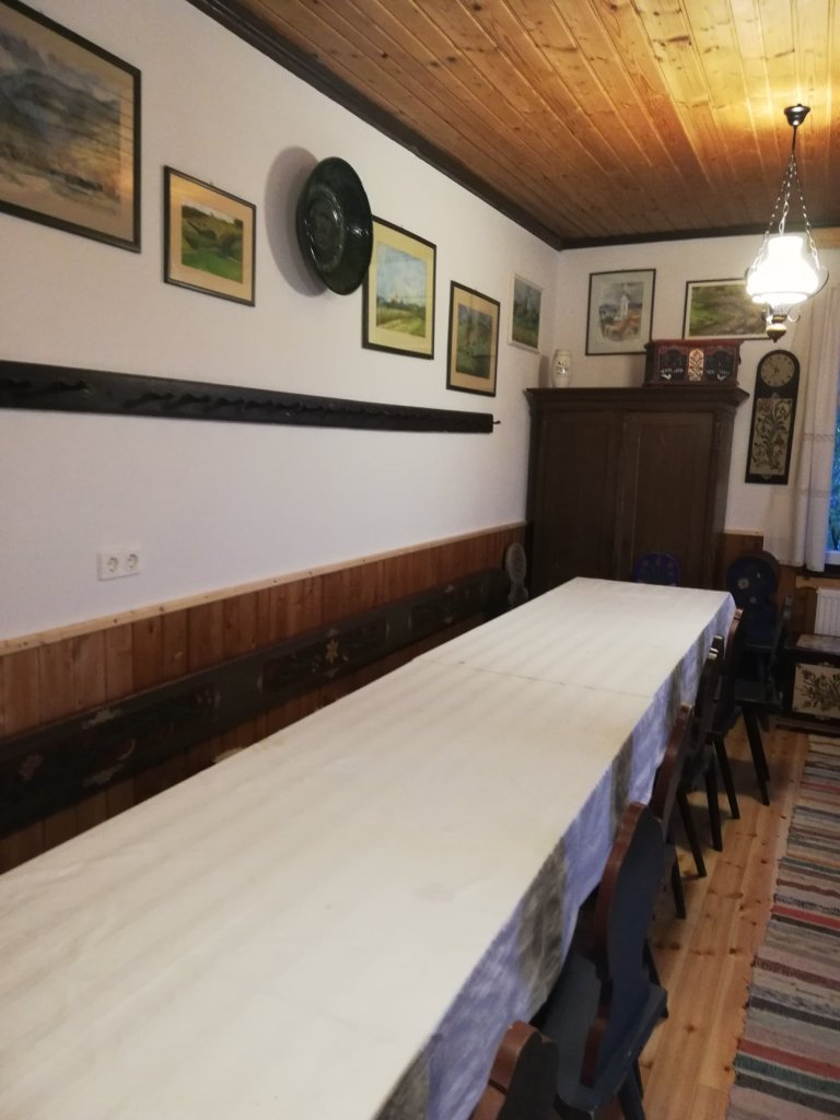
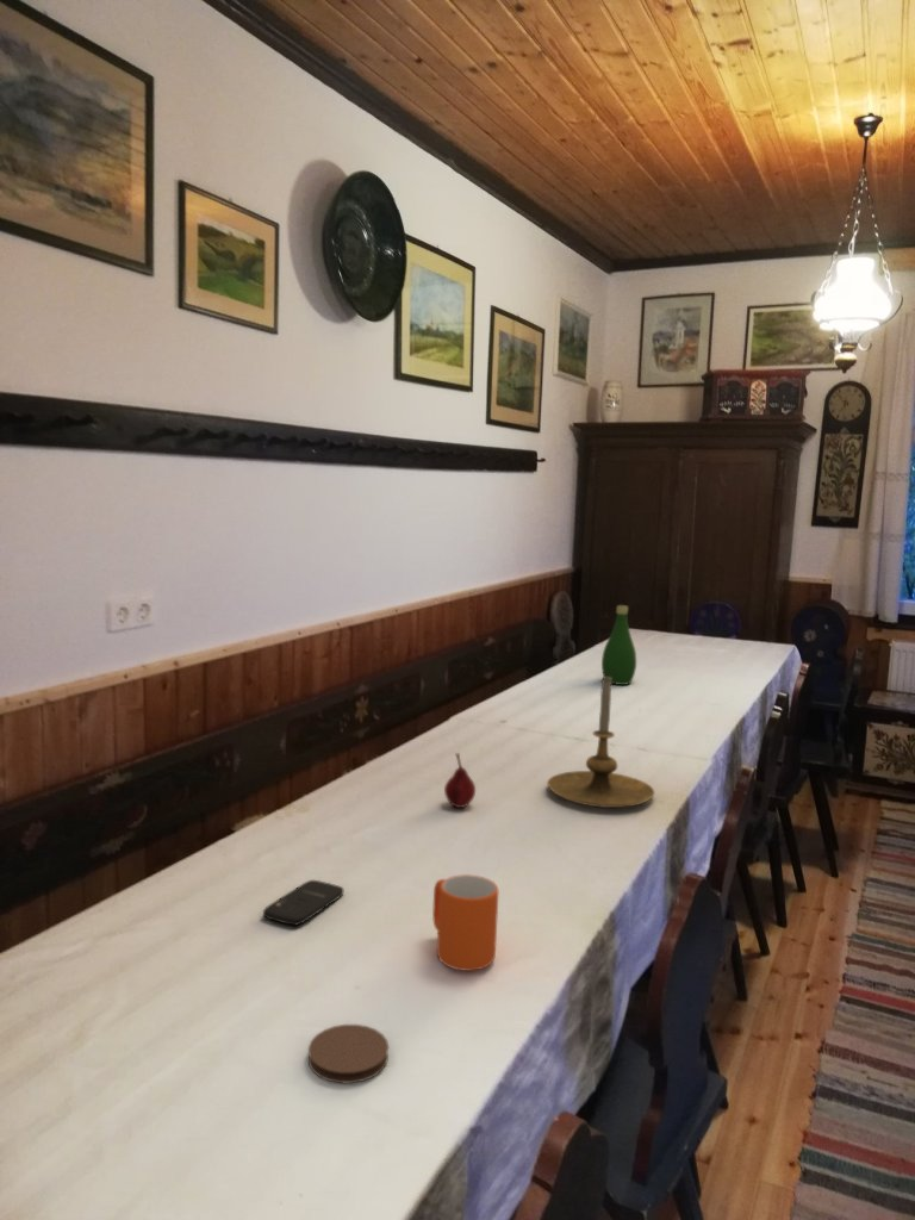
+ candle holder (603, 735)
+ coaster (348, 1052)
+ fruit (460, 779)
+ mug (458, 920)
+ smartphone (304, 901)
+ bottle (620, 643)
